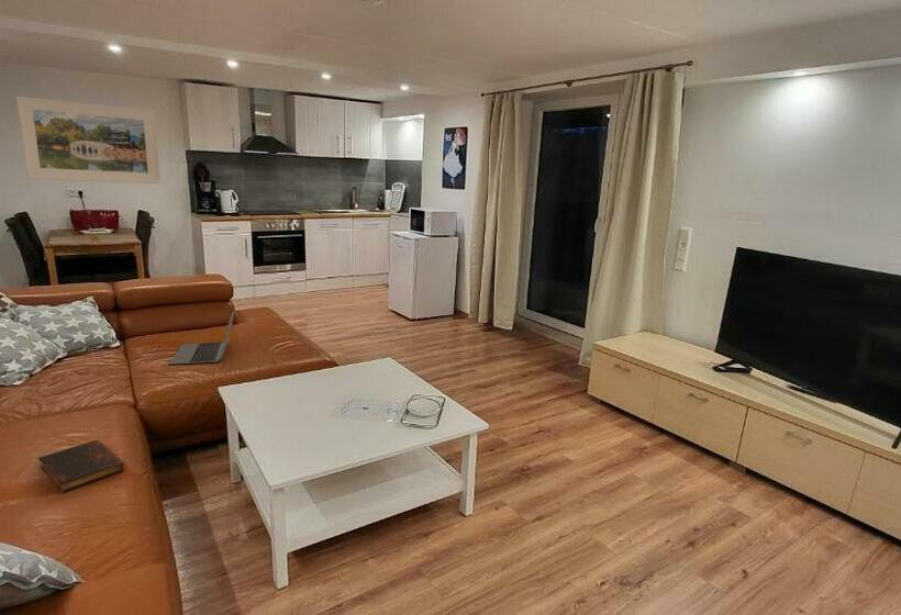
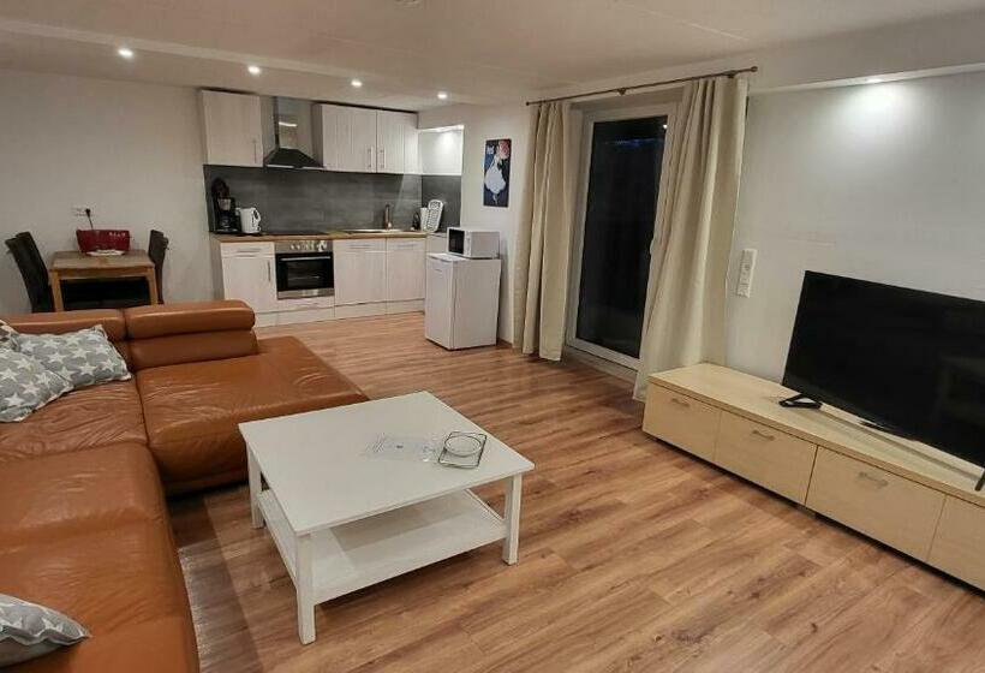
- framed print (93, 143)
- laptop (204, 343)
- book (81, 463)
